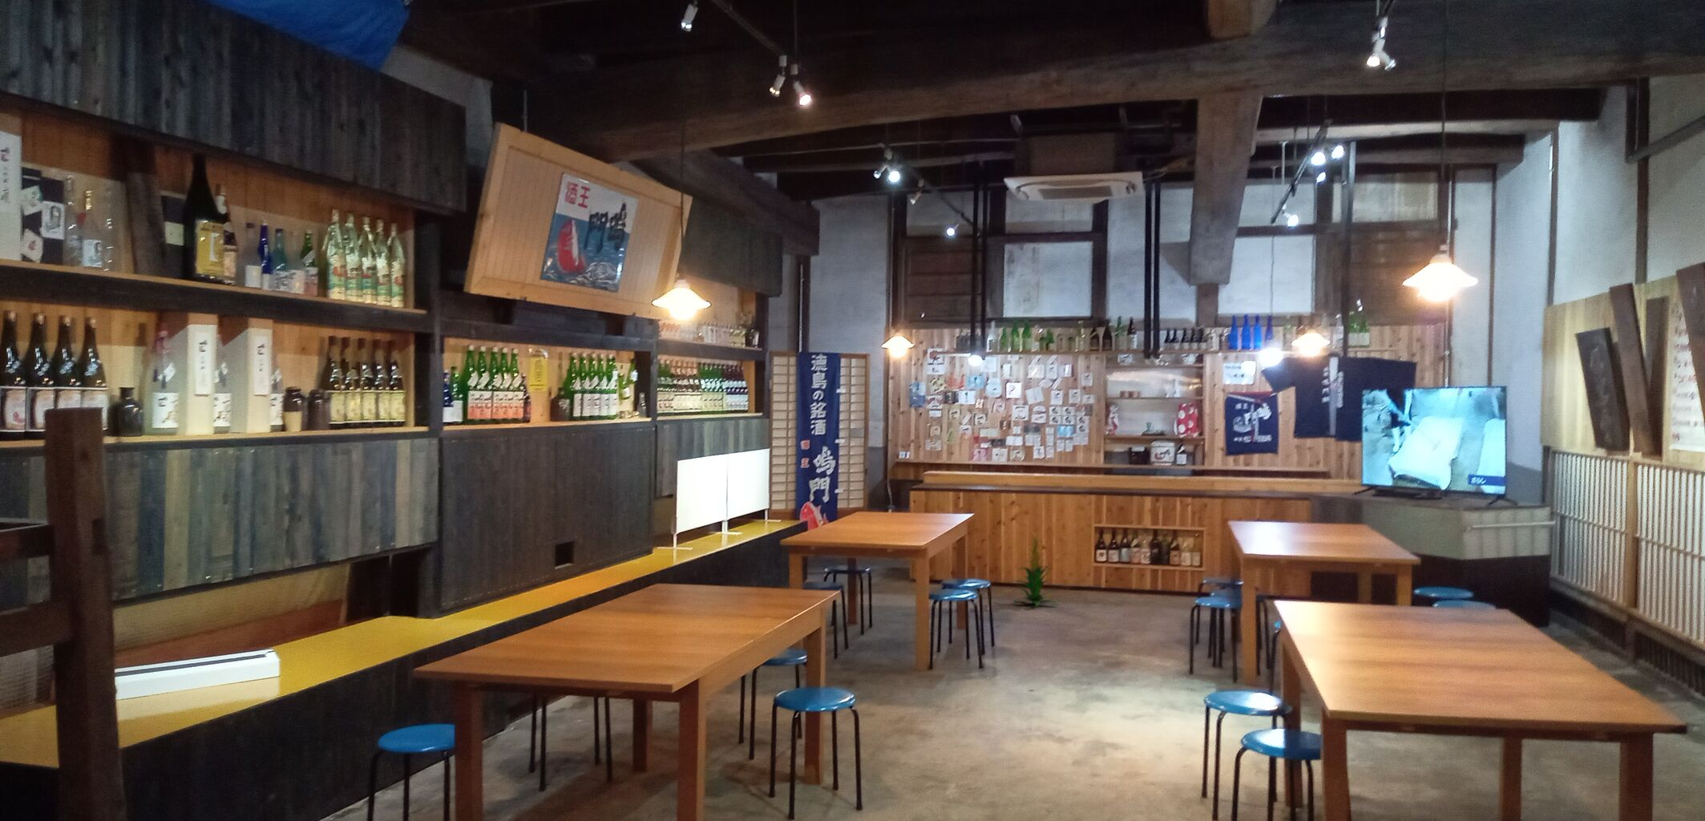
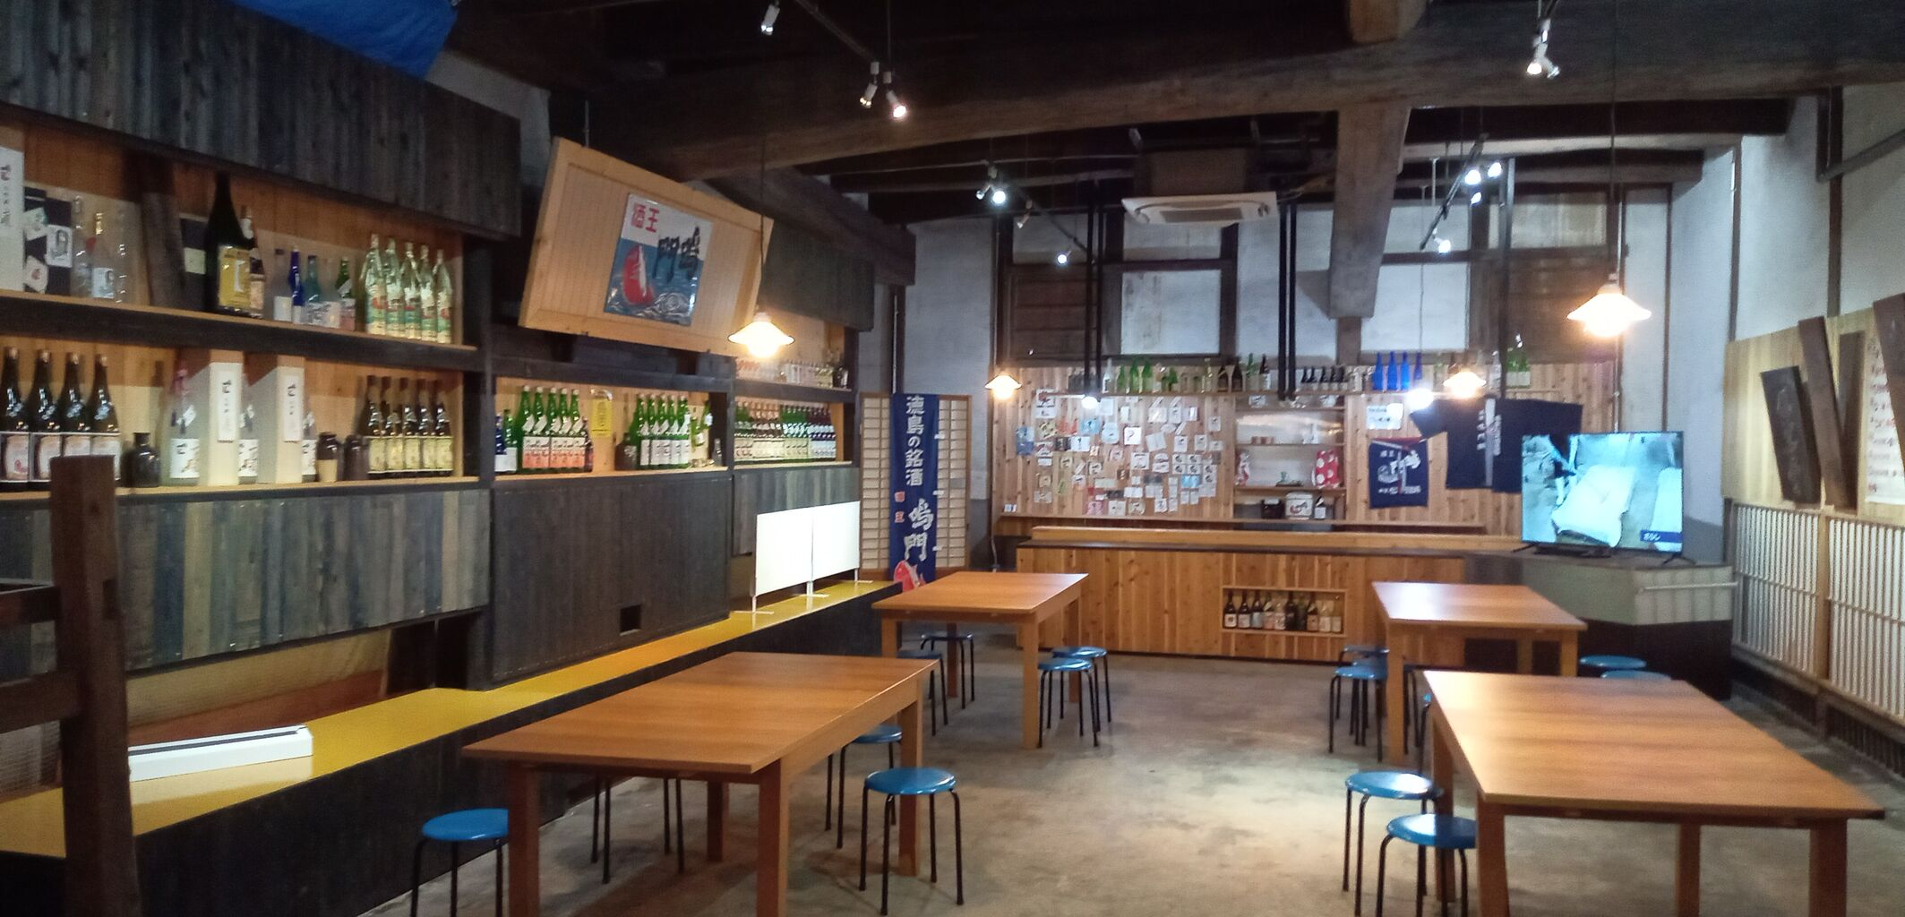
- indoor plant (1035, 567)
